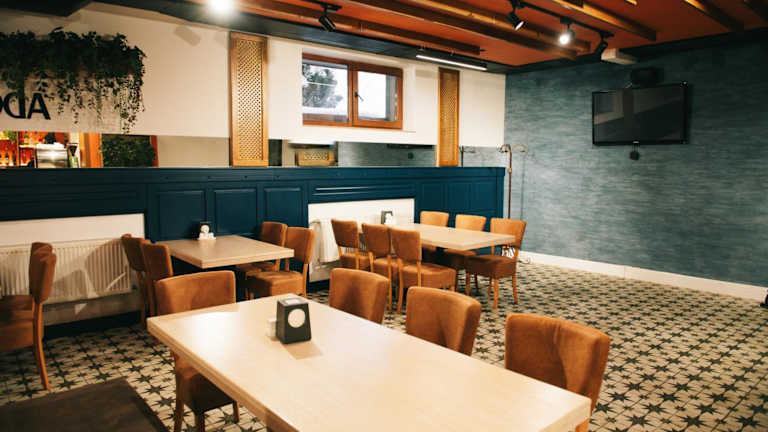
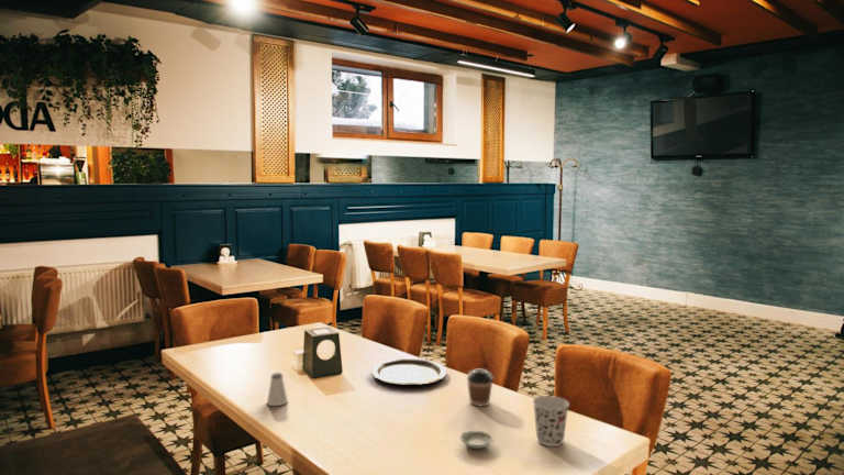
+ plate (409, 372)
+ saltshaker (277, 388)
+ cup (549, 421)
+ saucer (476, 441)
+ coffee cup (479, 385)
